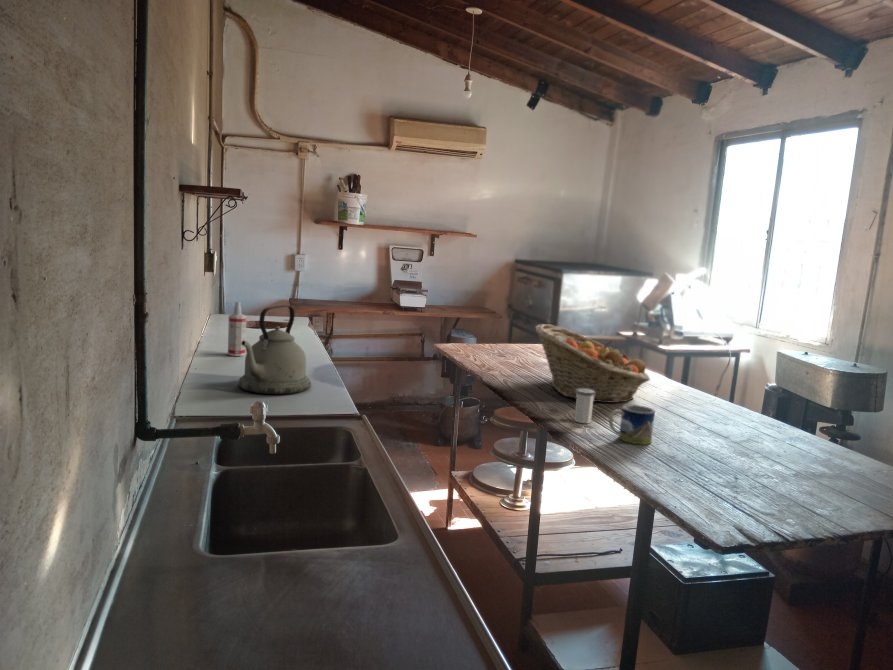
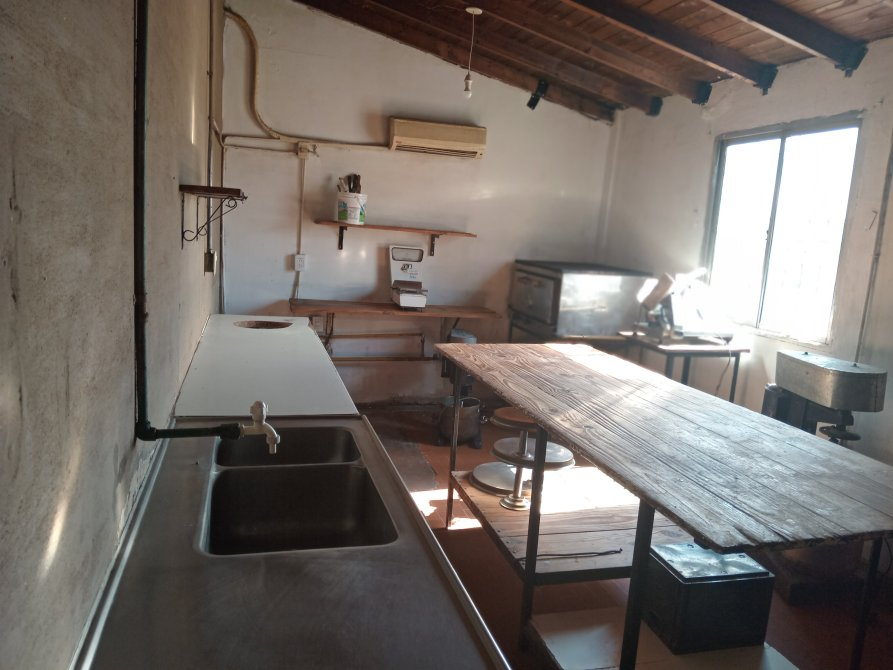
- kettle (275, 347)
- fruit basket (589, 361)
- salt shaker (584, 405)
- mug (630, 423)
- spray bottle (237, 328)
